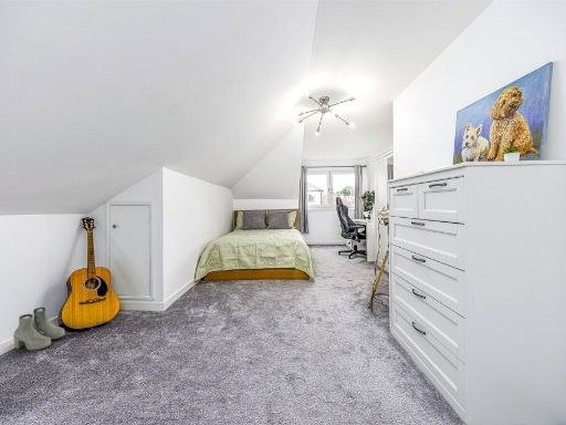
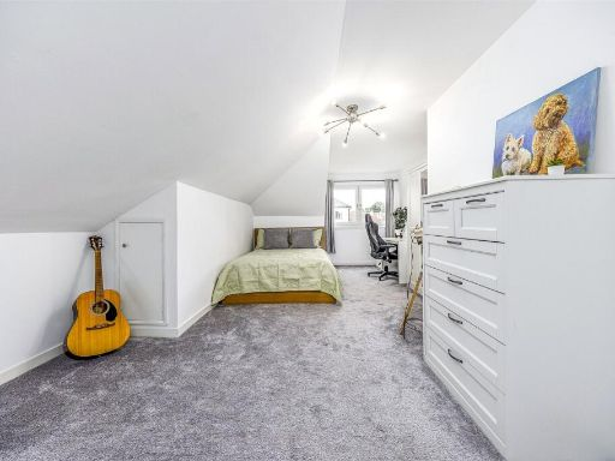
- boots (40, 326)
